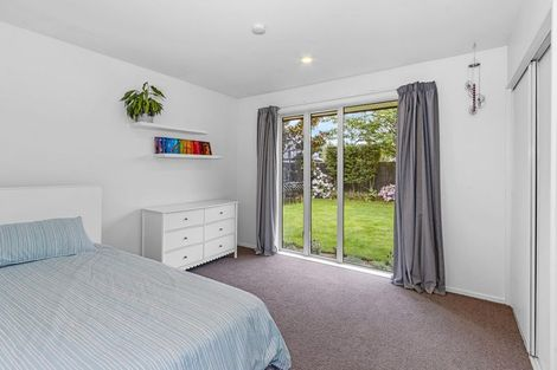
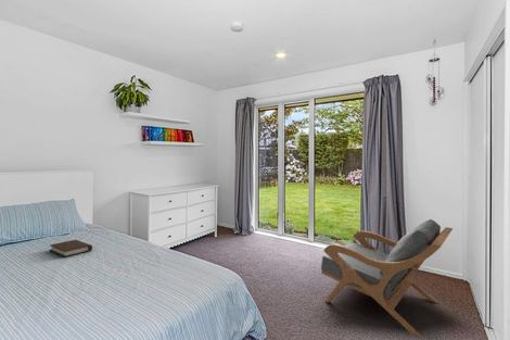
+ book (71, 247)
+ armchair (383, 260)
